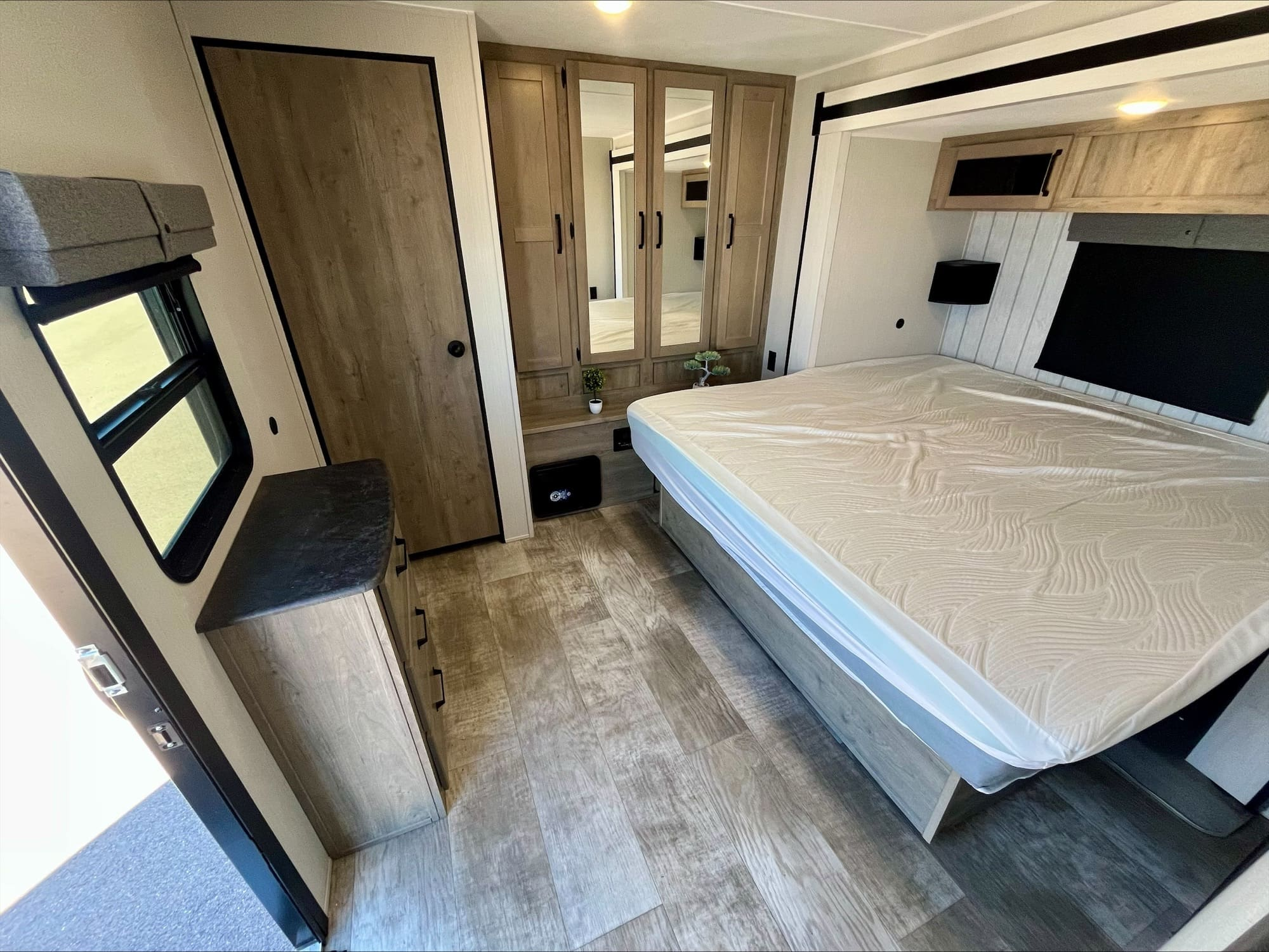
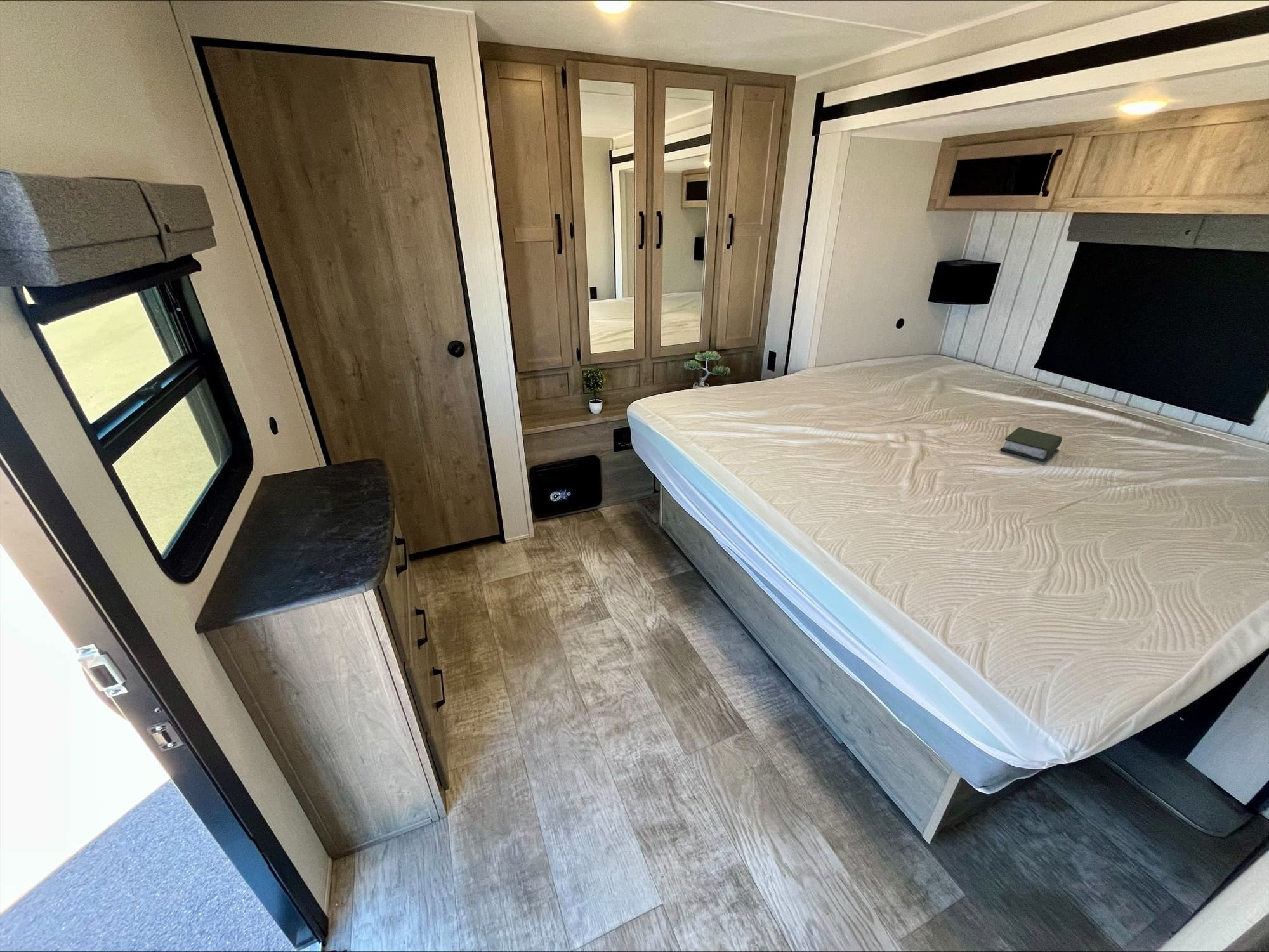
+ book (1032, 443)
